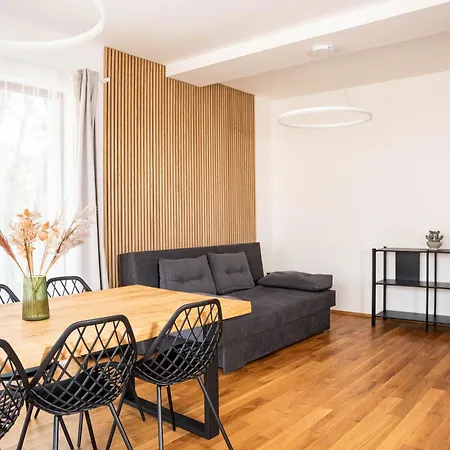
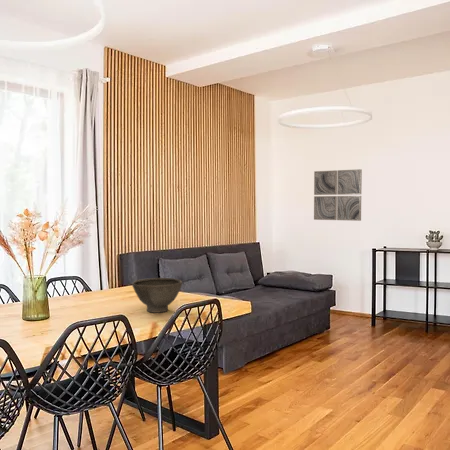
+ wall art (337, 194)
+ bowl (157, 295)
